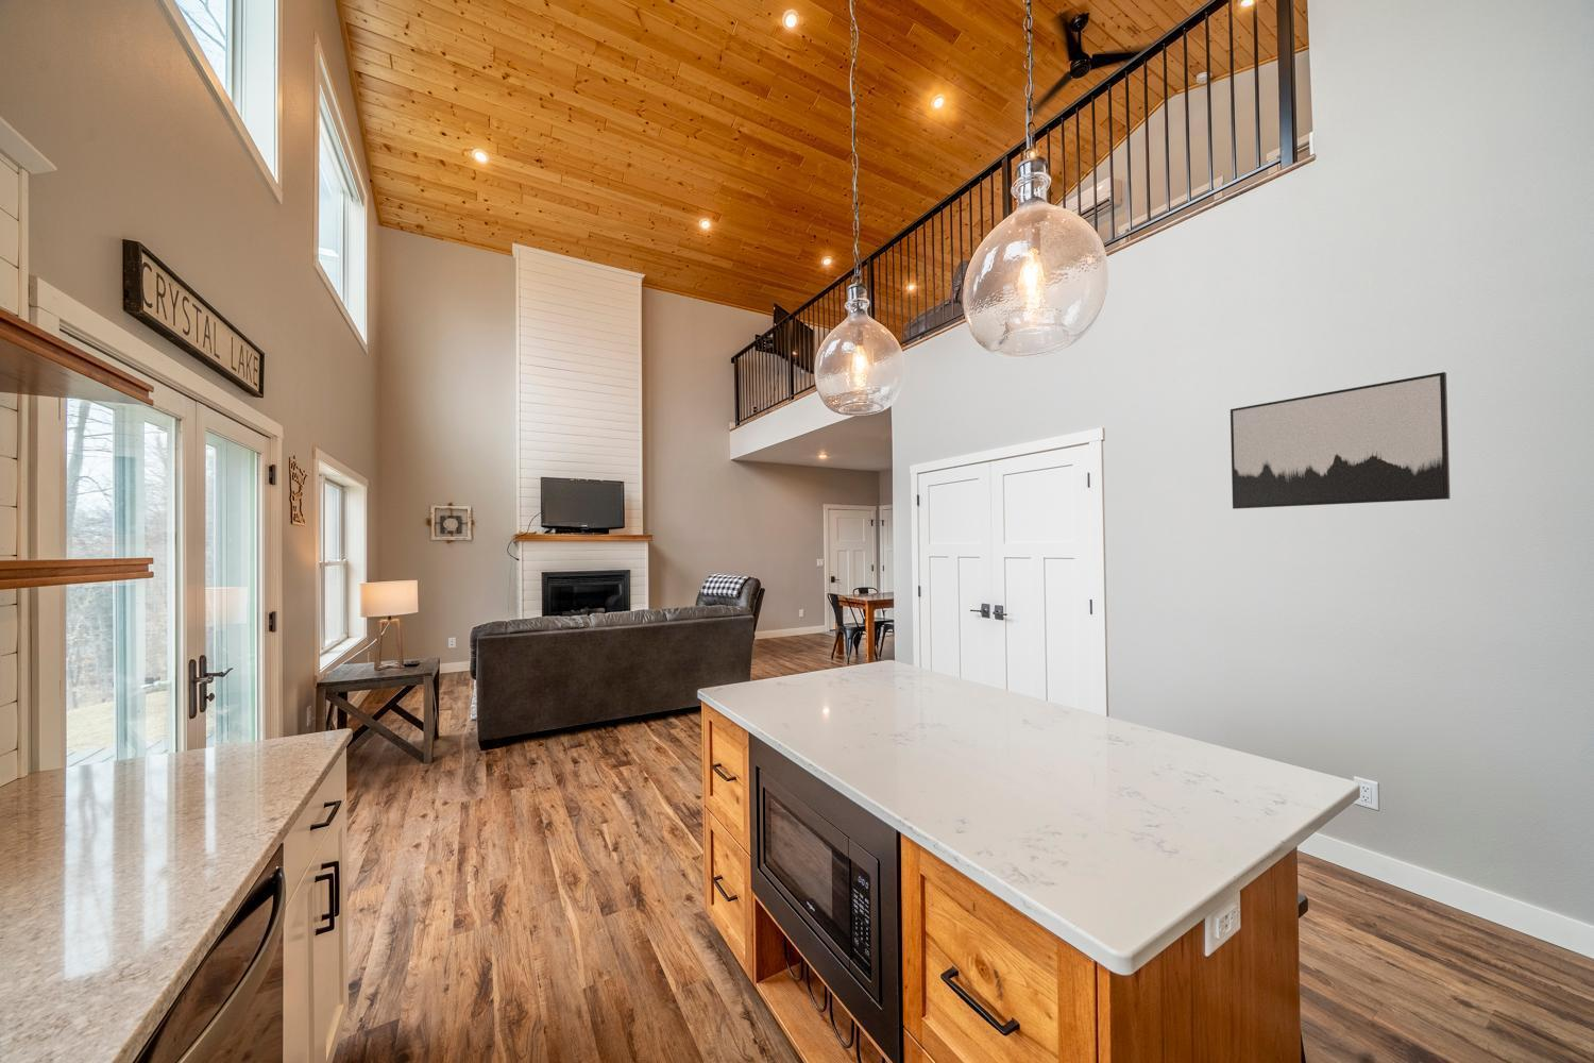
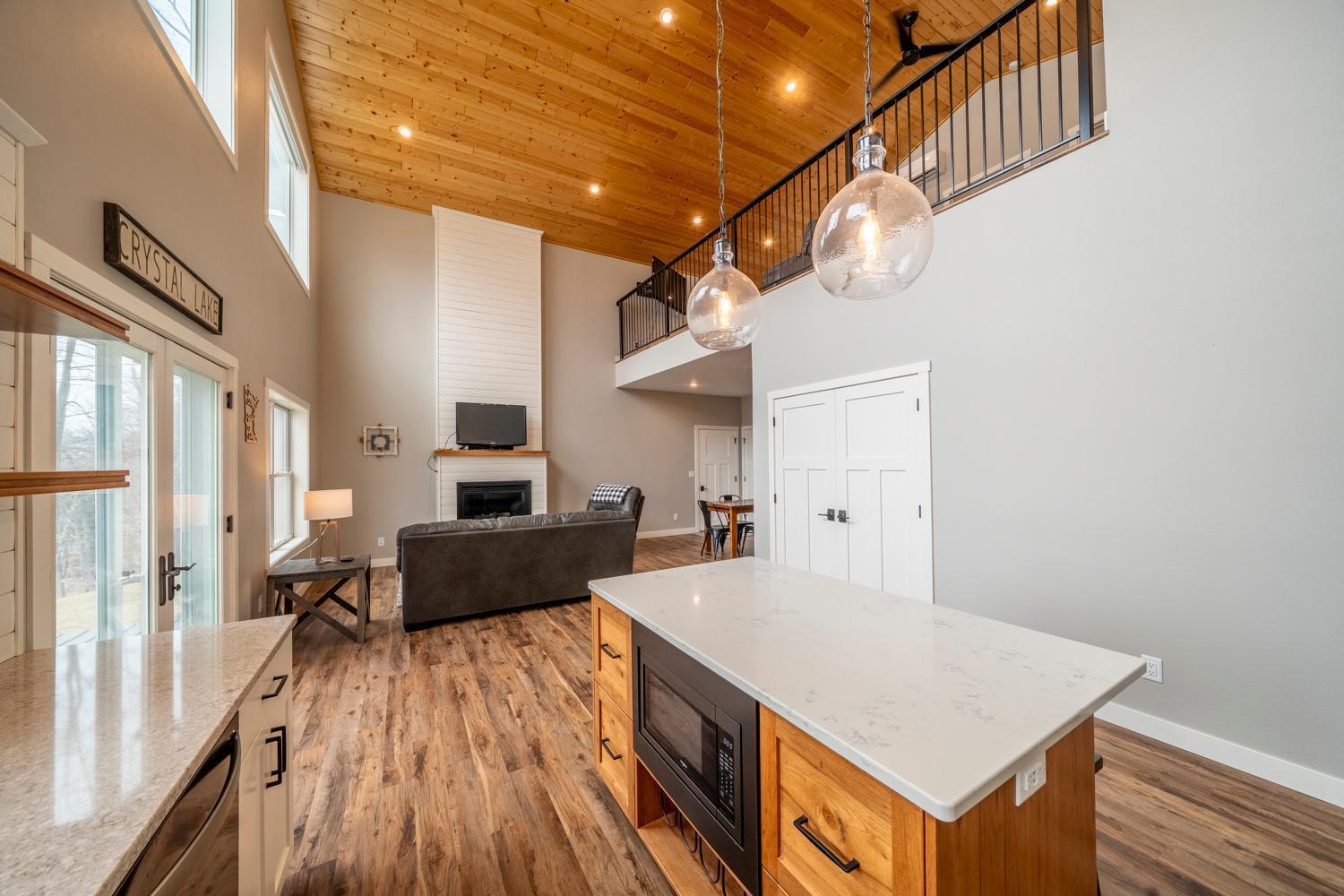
- wall art (1326, 448)
